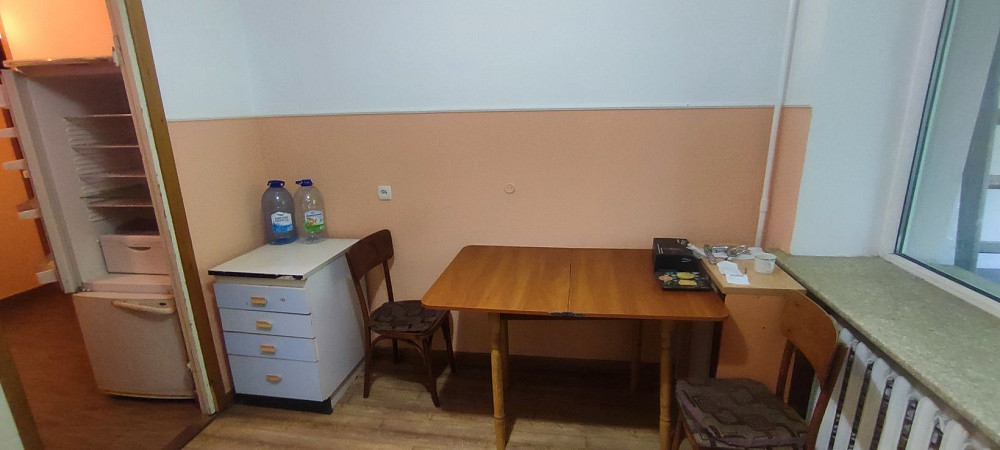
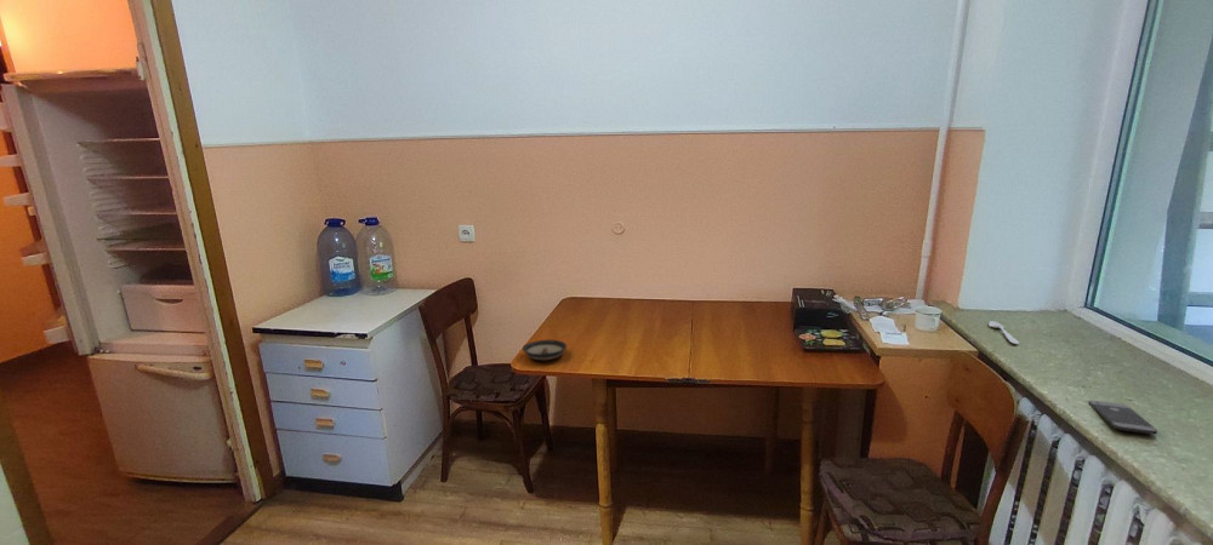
+ spoon (1003, 331)
+ saucer (545, 351)
+ smartphone (1120, 415)
